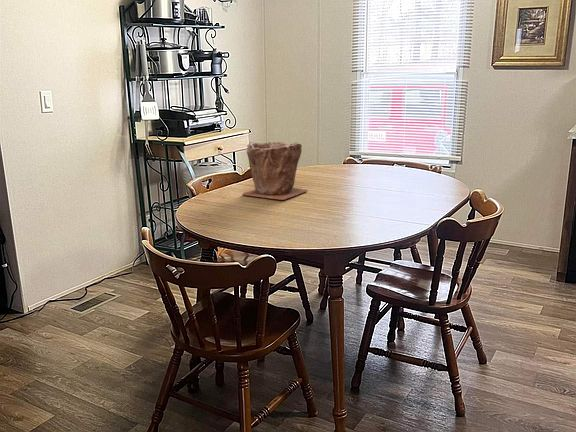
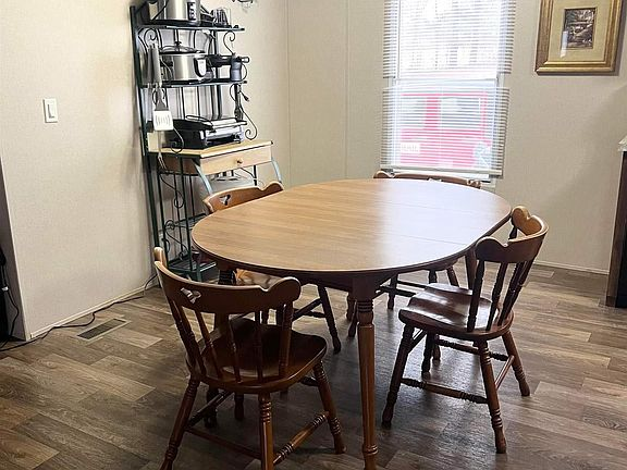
- plant pot (275, 167)
